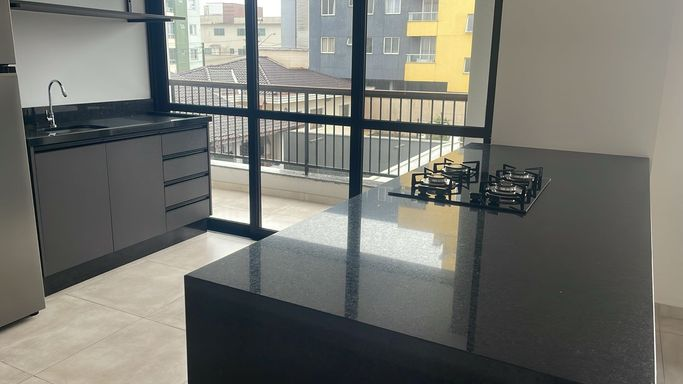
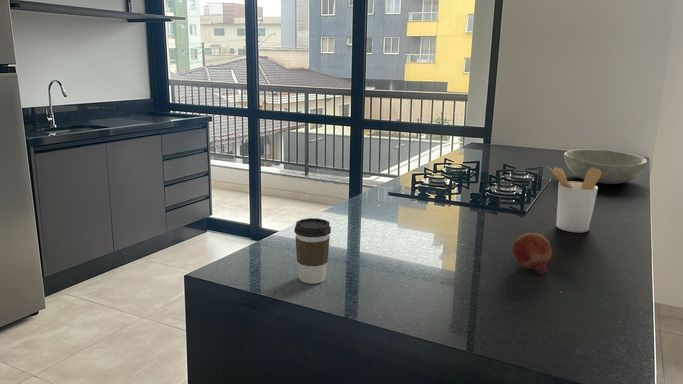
+ fruit (533, 251)
+ coffee cup (312, 251)
+ bowl (602, 168)
+ utensil holder (568, 196)
